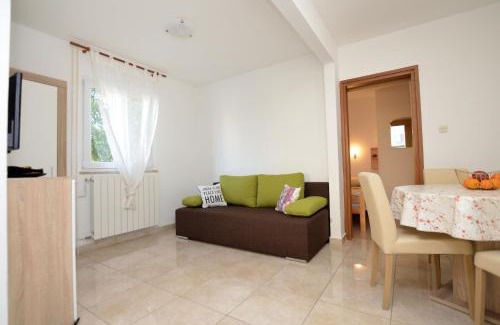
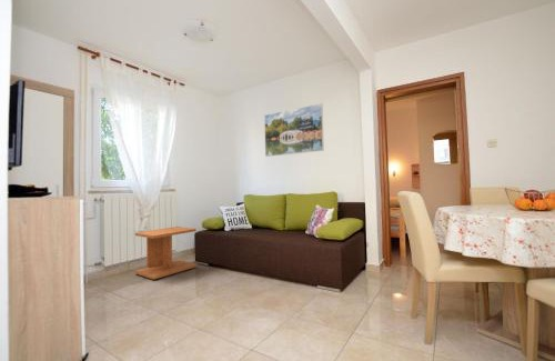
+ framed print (292, 131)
+ side table (167, 250)
